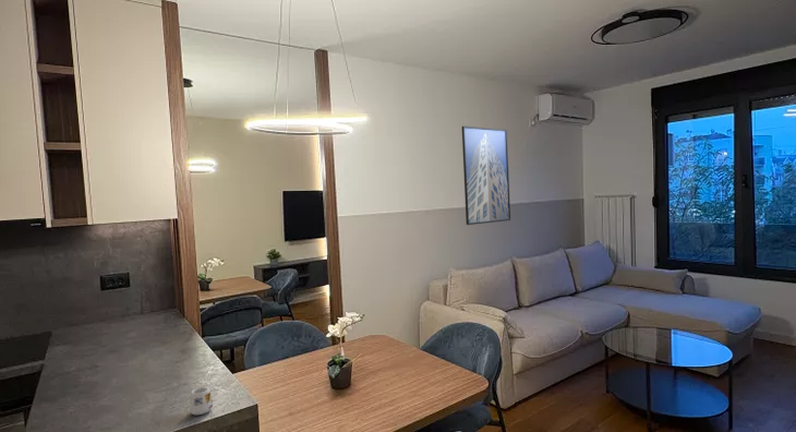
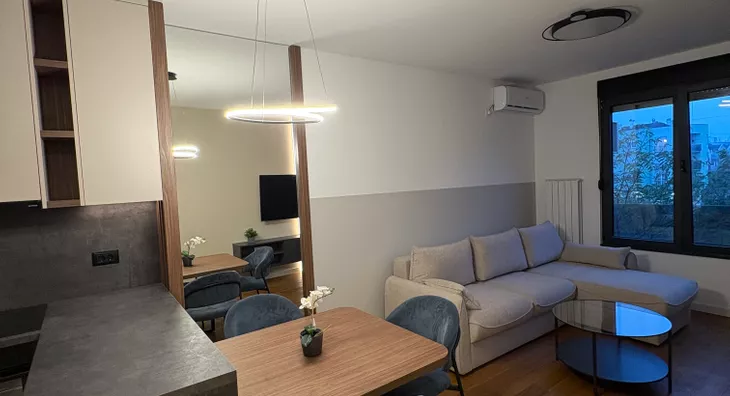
- mug (194, 397)
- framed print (486, 175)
